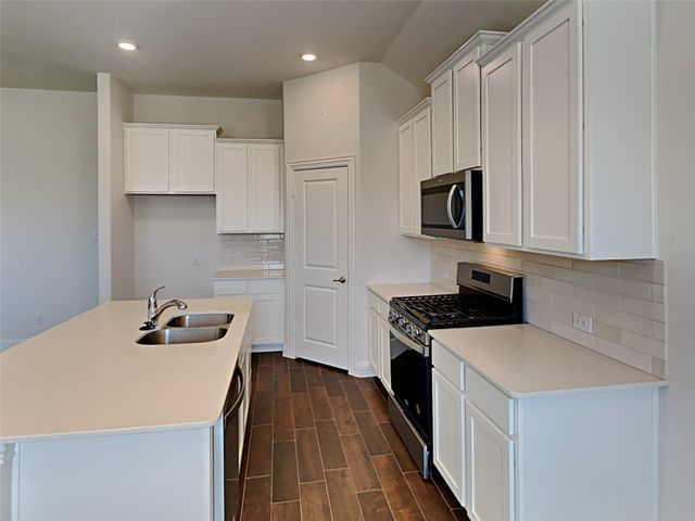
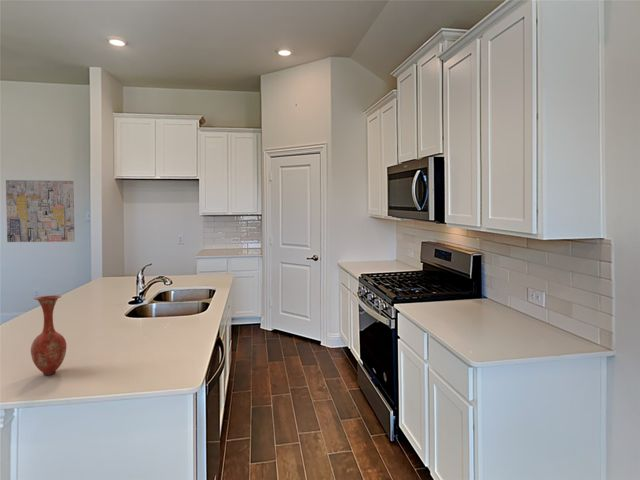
+ vase (48, 335)
+ wall art (40, 211)
